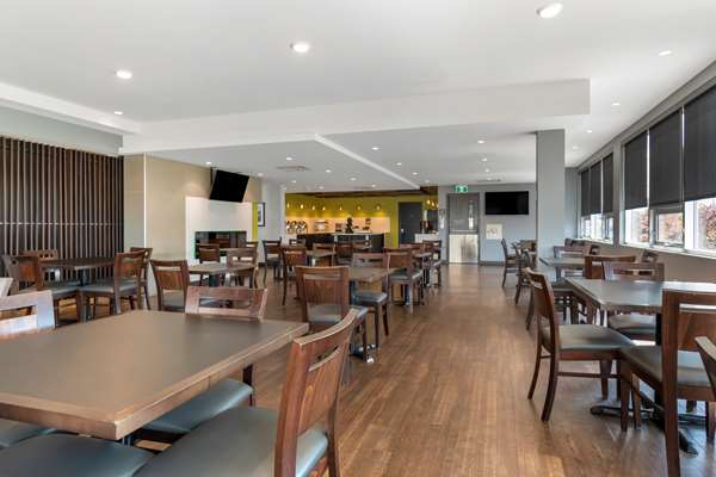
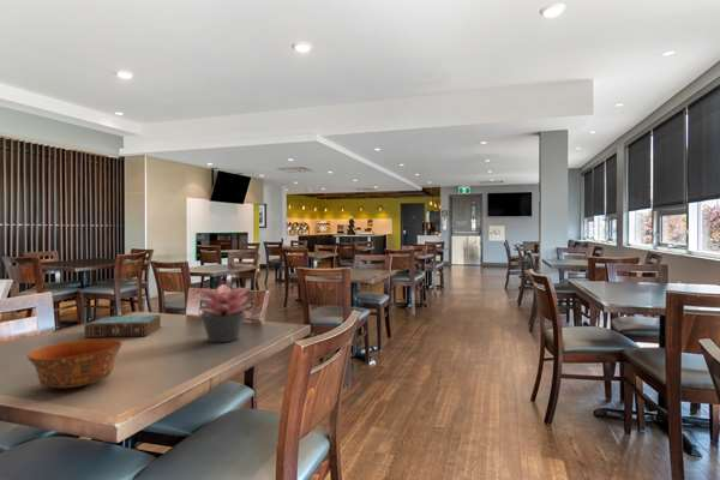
+ book (125, 325)
+ bowl (77, 365)
+ succulent plant (223, 312)
